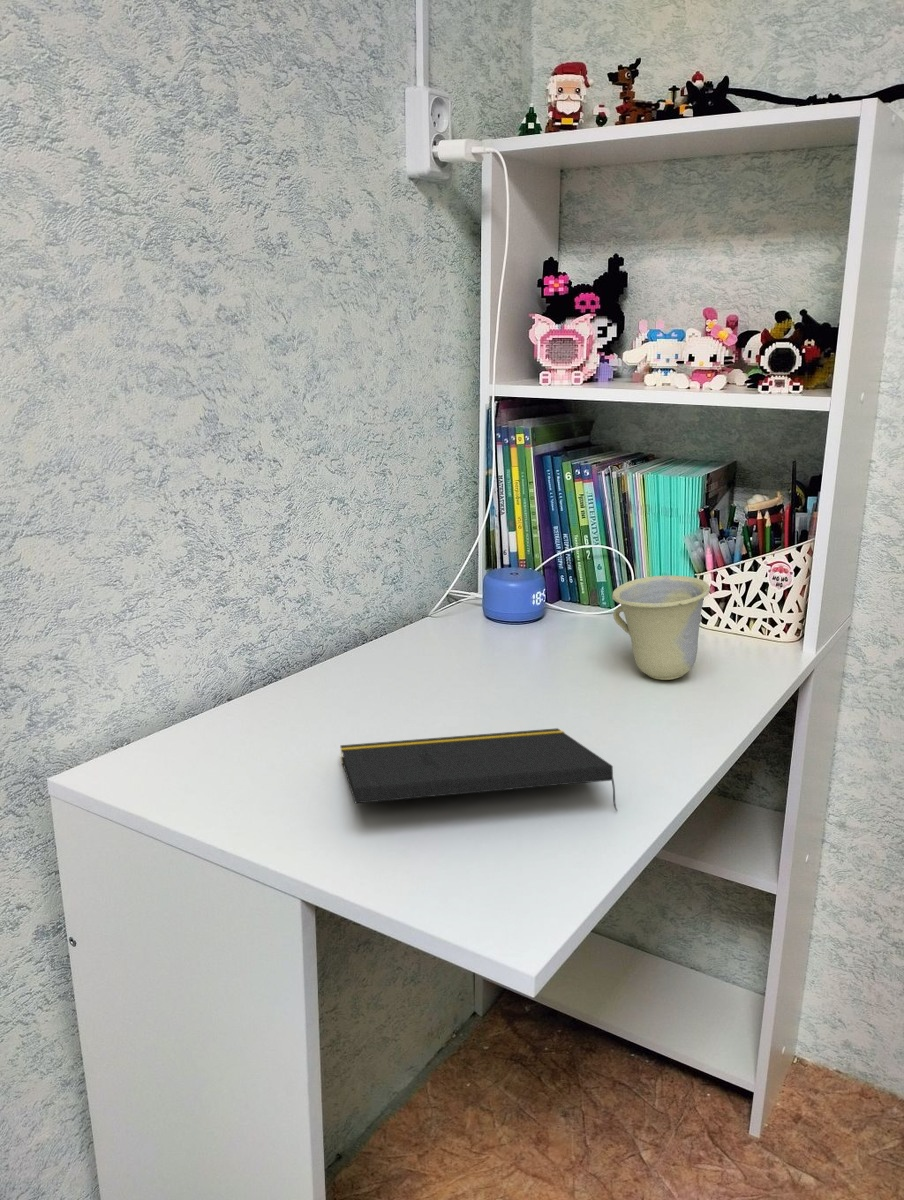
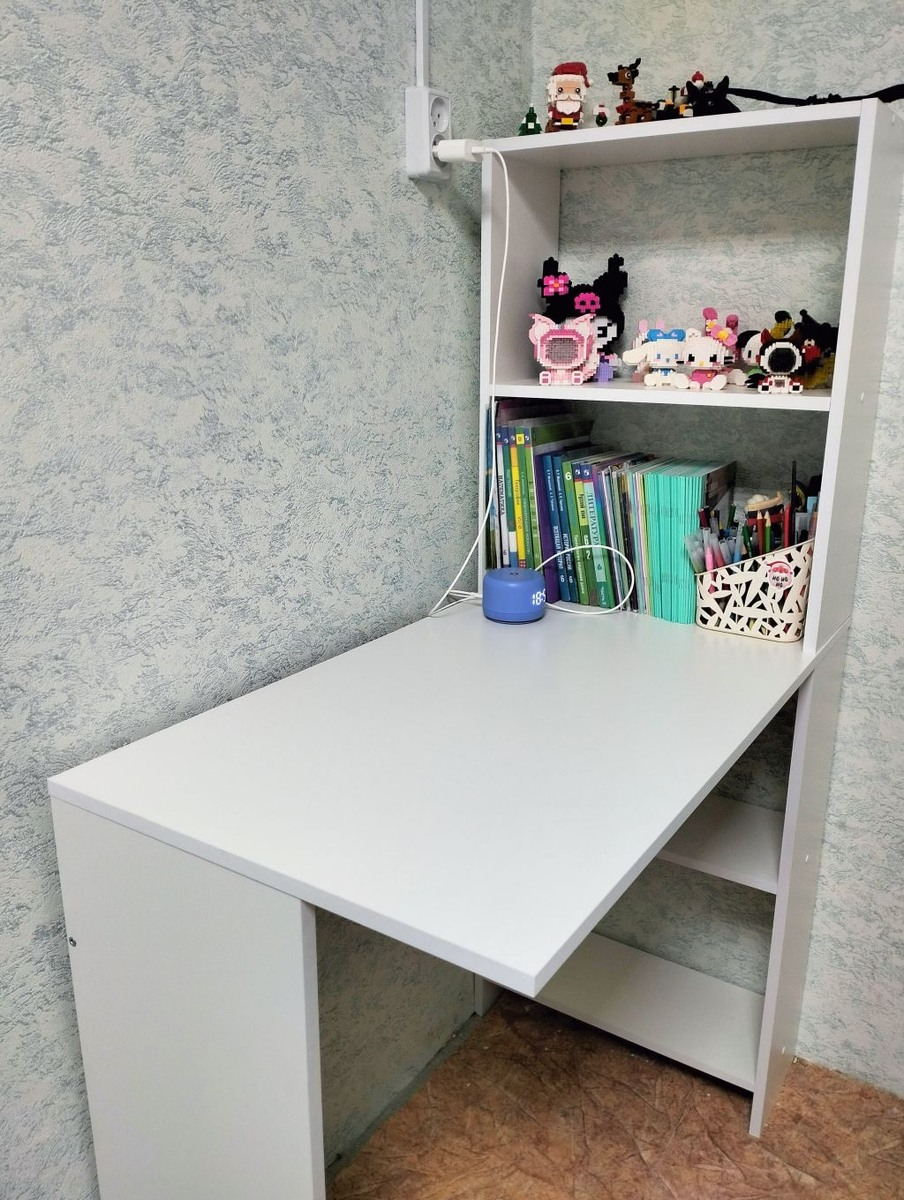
- notepad (467, 762)
- cup (658, 629)
